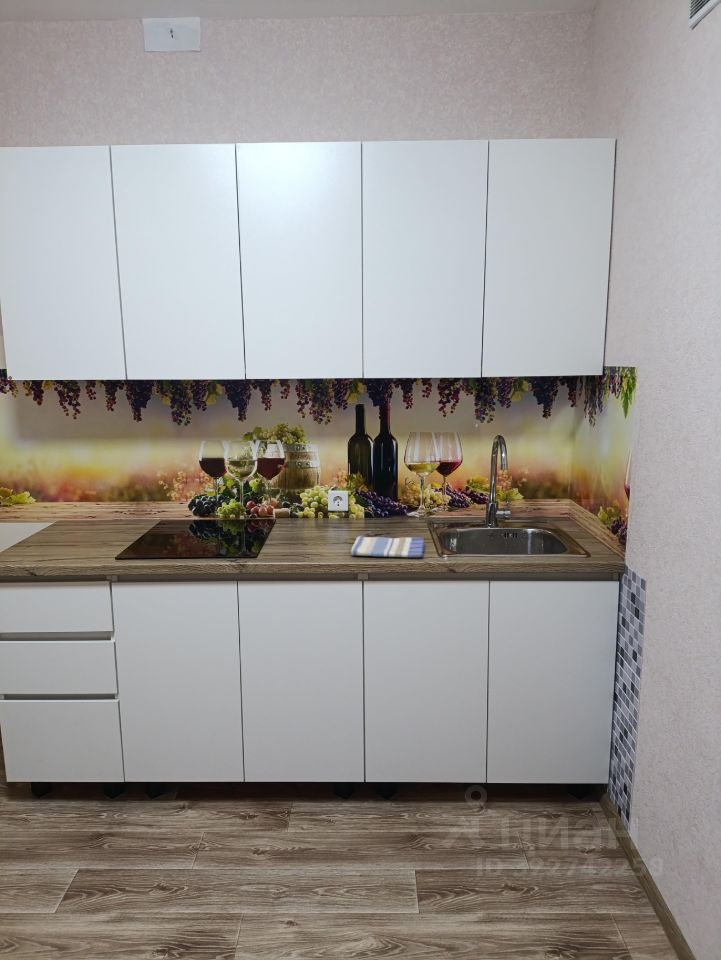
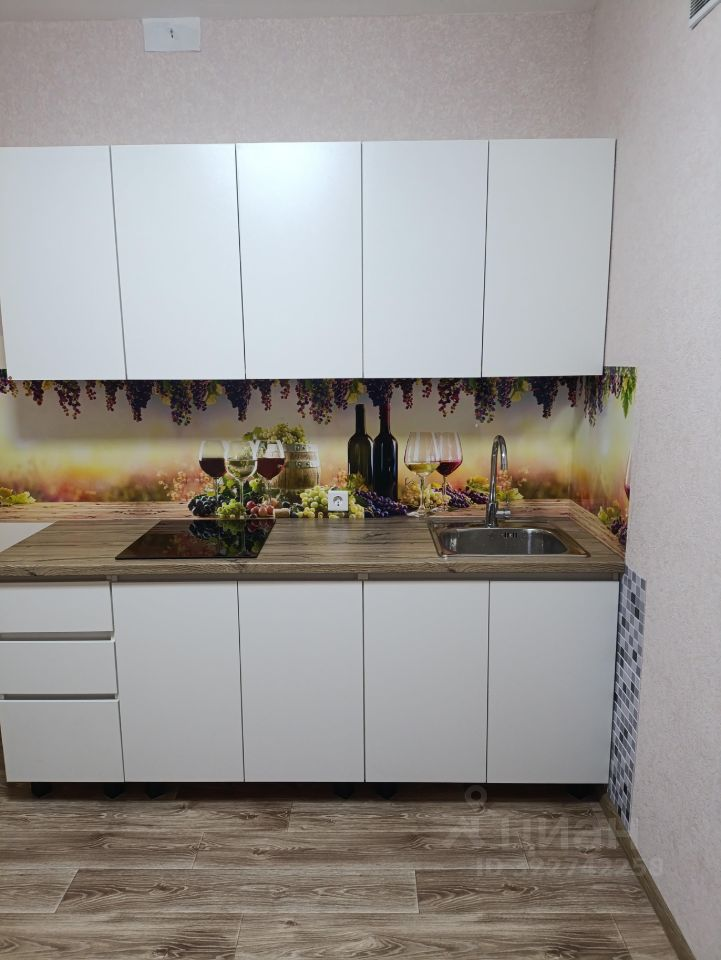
- dish towel (388, 546)
